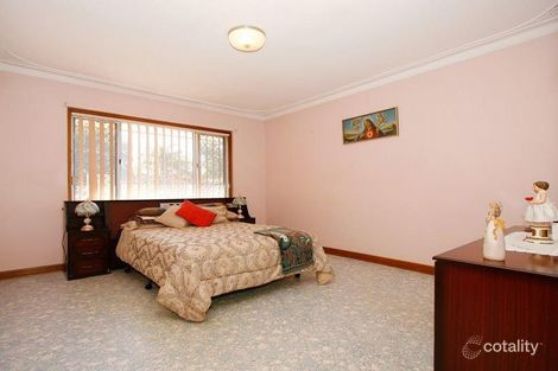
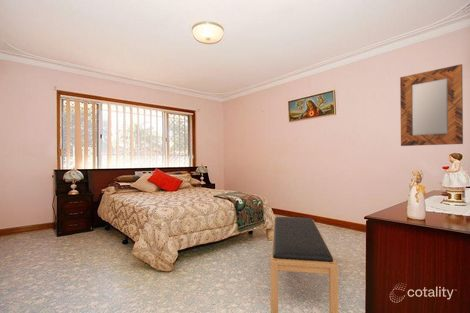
+ home mirror (429, 108)
+ bench (297, 253)
